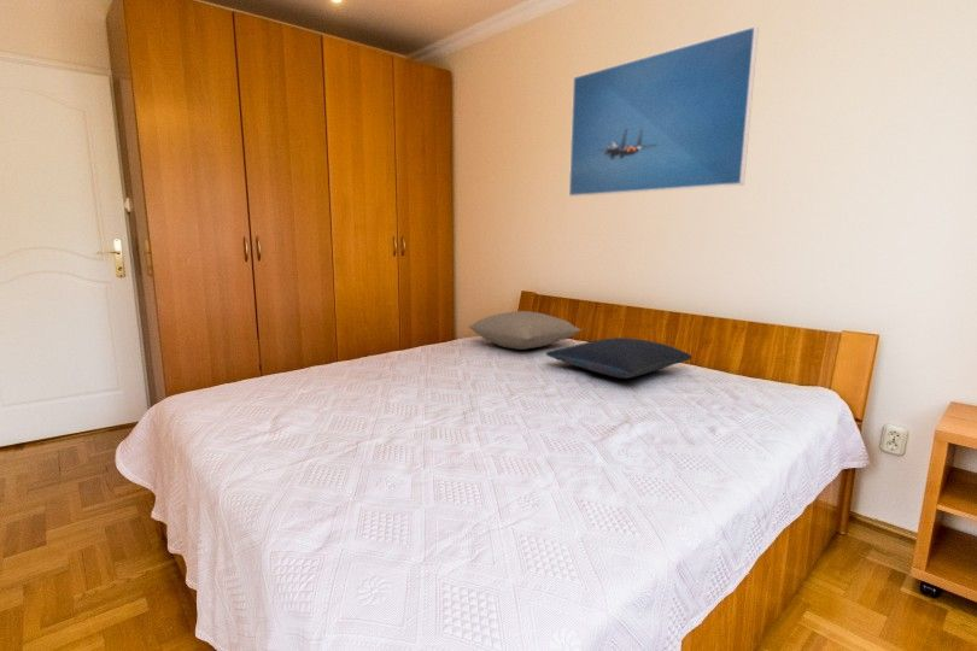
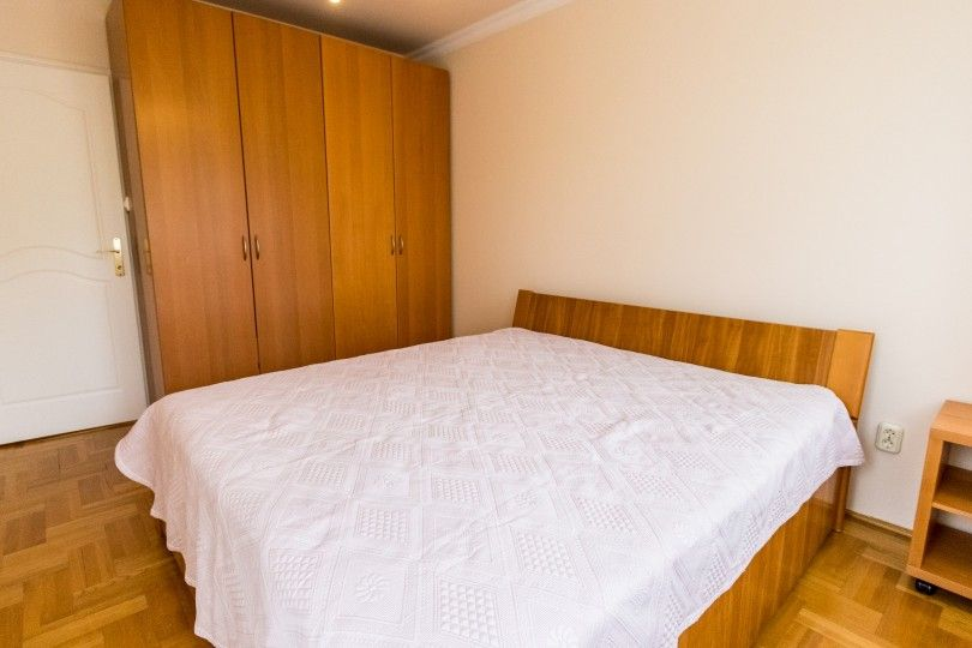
- pillow (618, 354)
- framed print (649, 124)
- pillow (523, 329)
